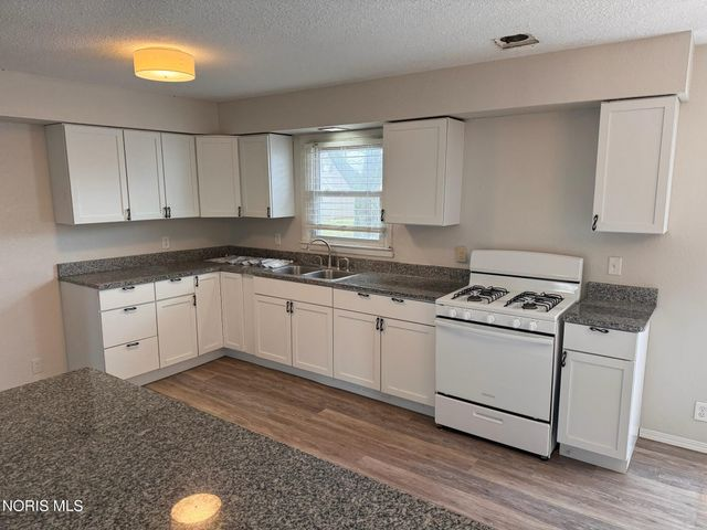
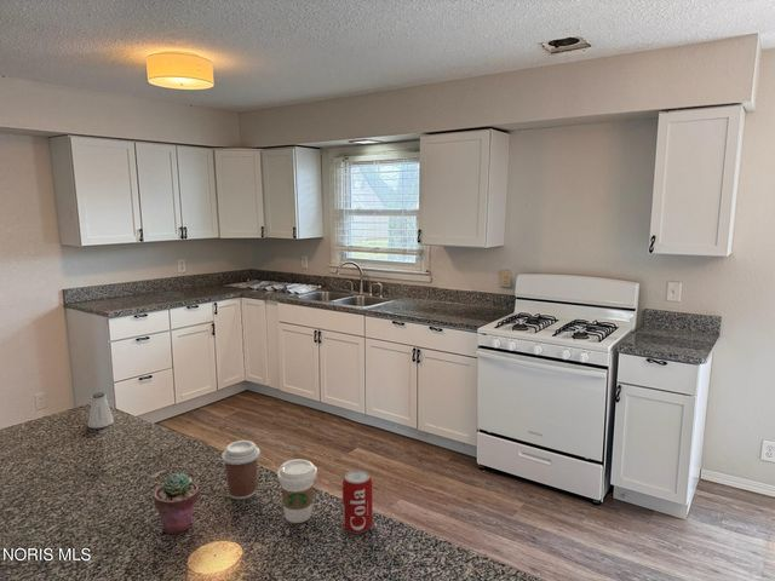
+ coffee cup (297, 490)
+ coffee cup (241, 468)
+ potted succulent (177, 500)
+ saltshaker (99, 408)
+ beverage can (357, 501)
